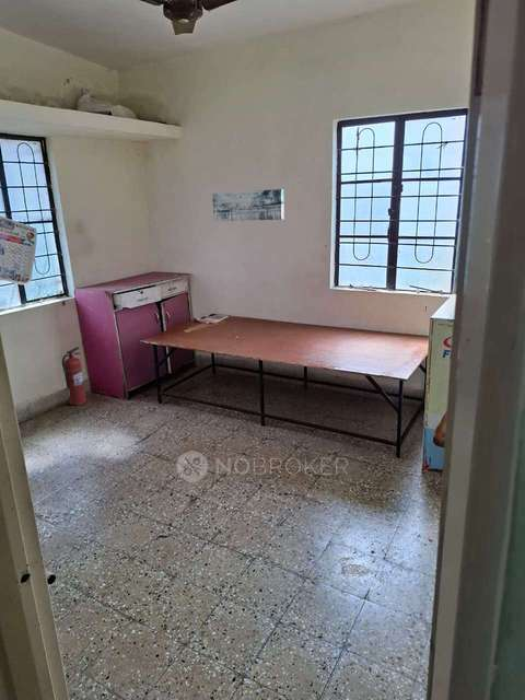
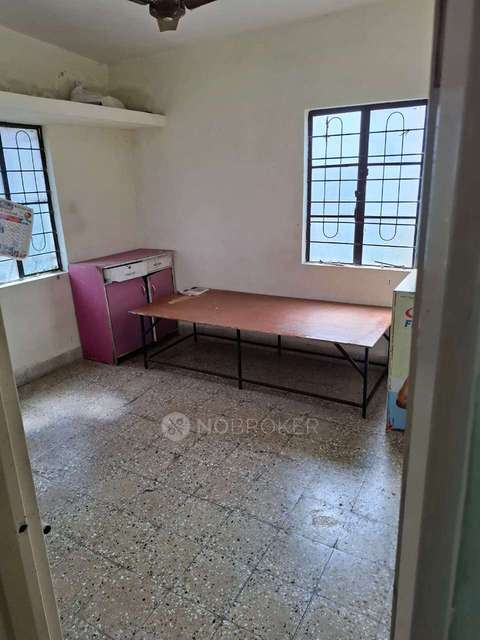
- wall art (246, 206)
- fire extinguisher (73, 376)
